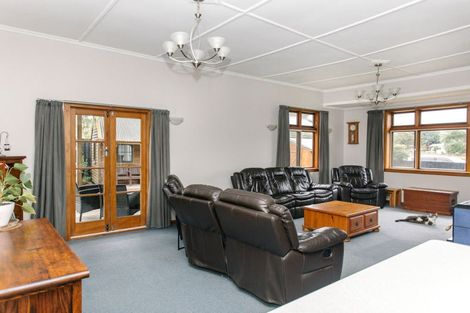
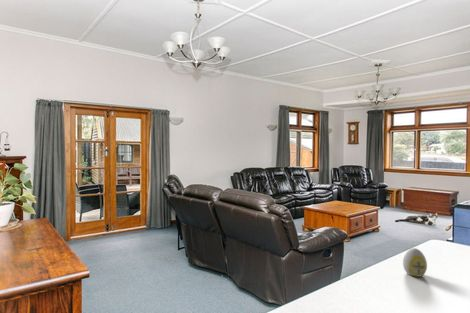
+ decorative egg (414, 261)
